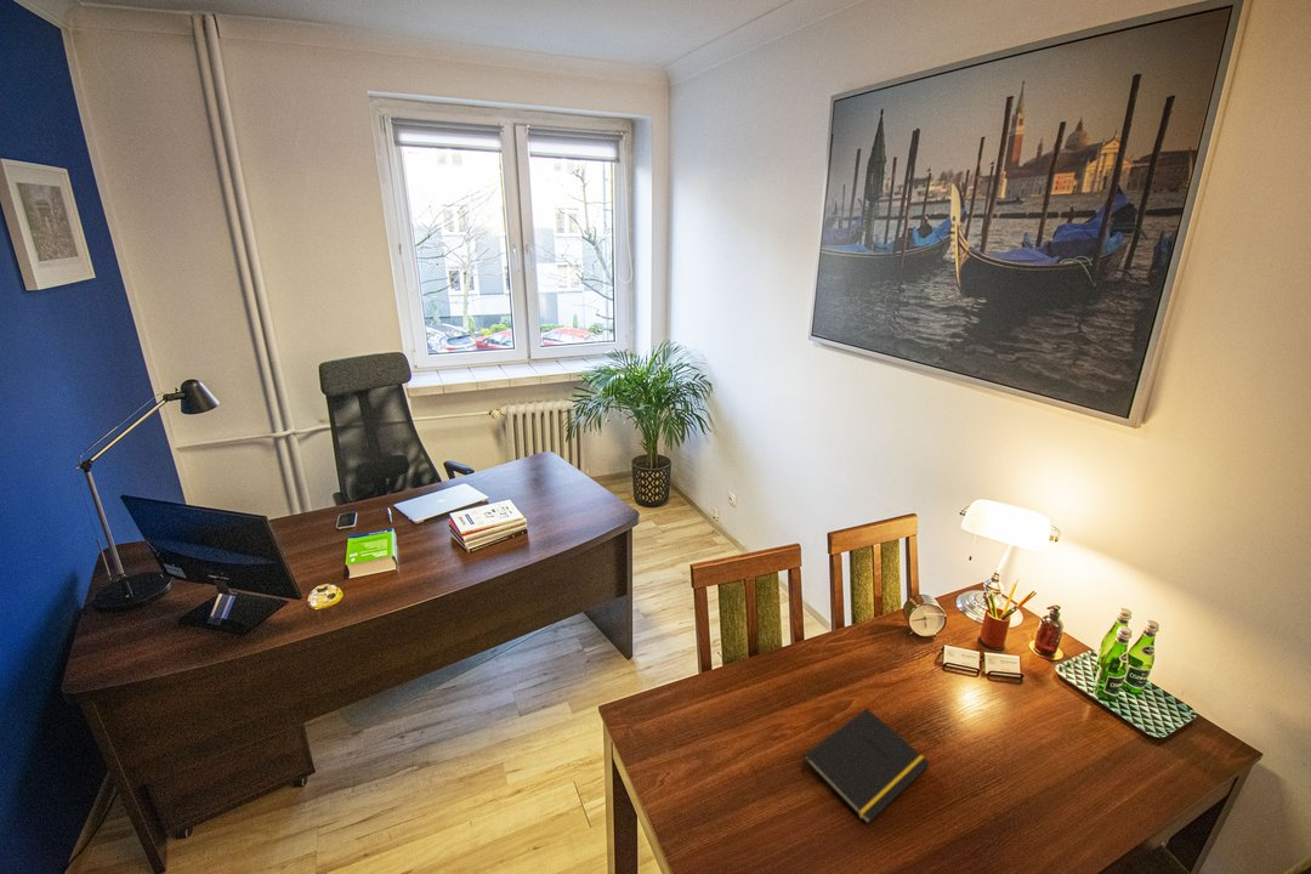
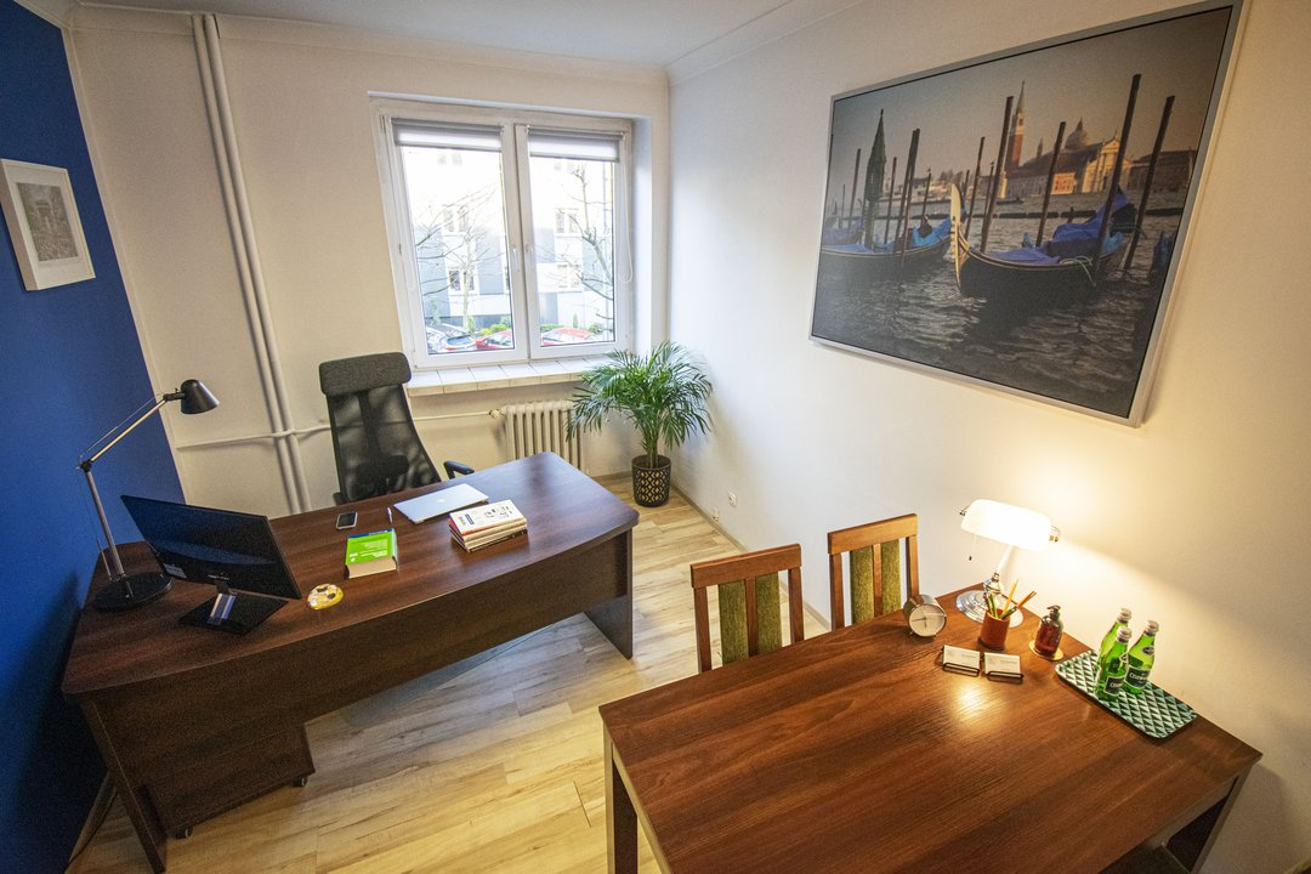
- notepad (867, 760)
